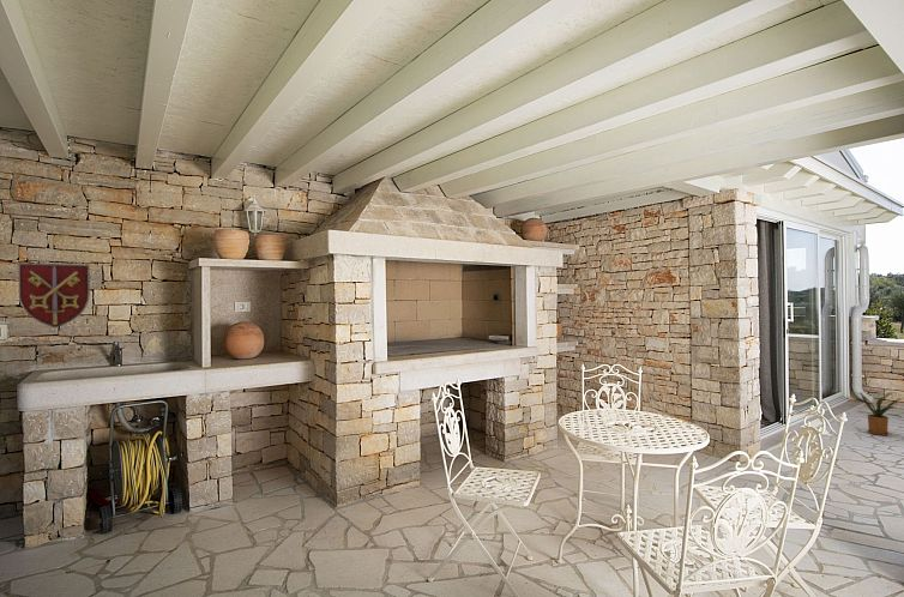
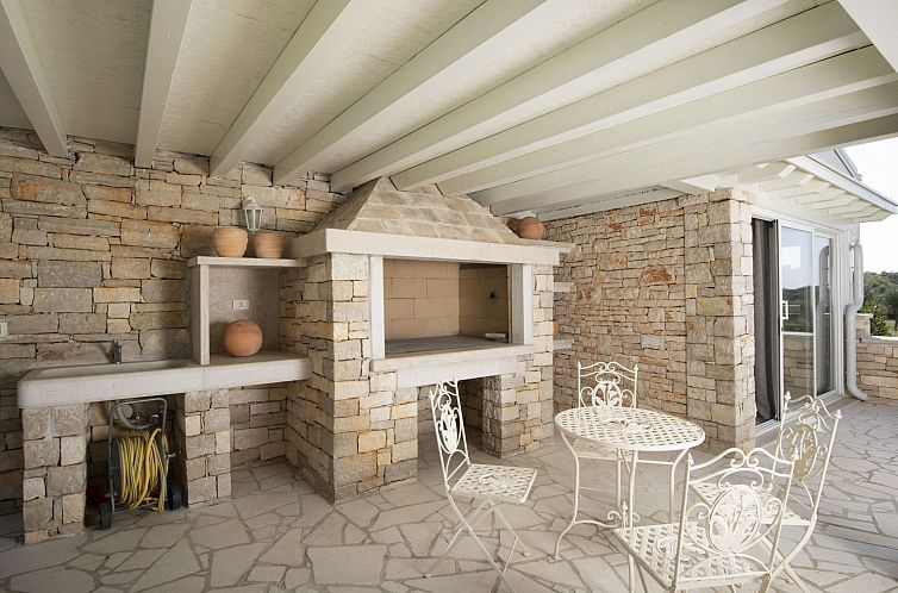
- decorative shield (54, 296)
- house plant (879, 411)
